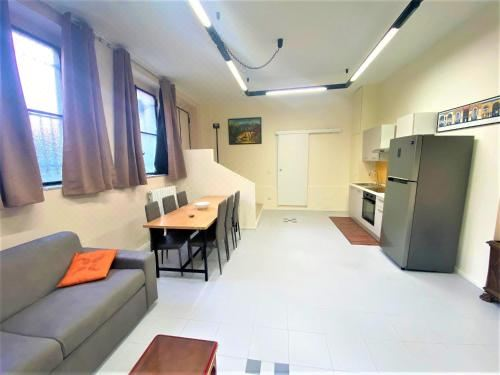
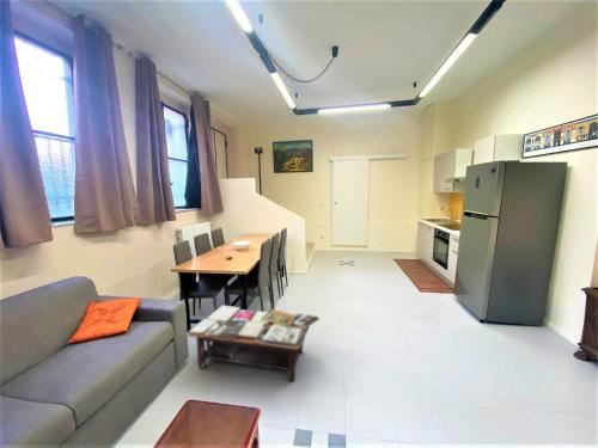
+ coffee table (257, 338)
